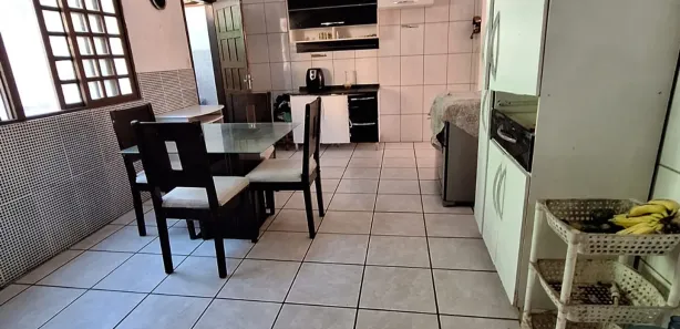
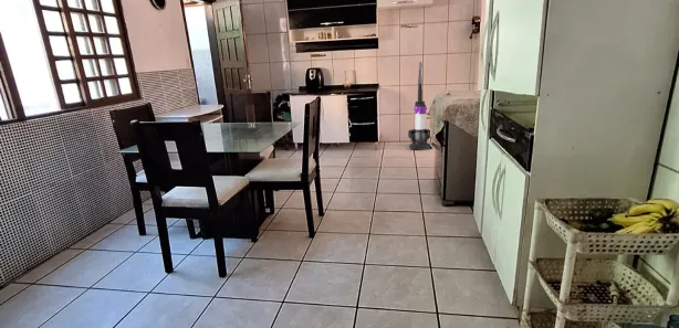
+ vacuum cleaner (420, 105)
